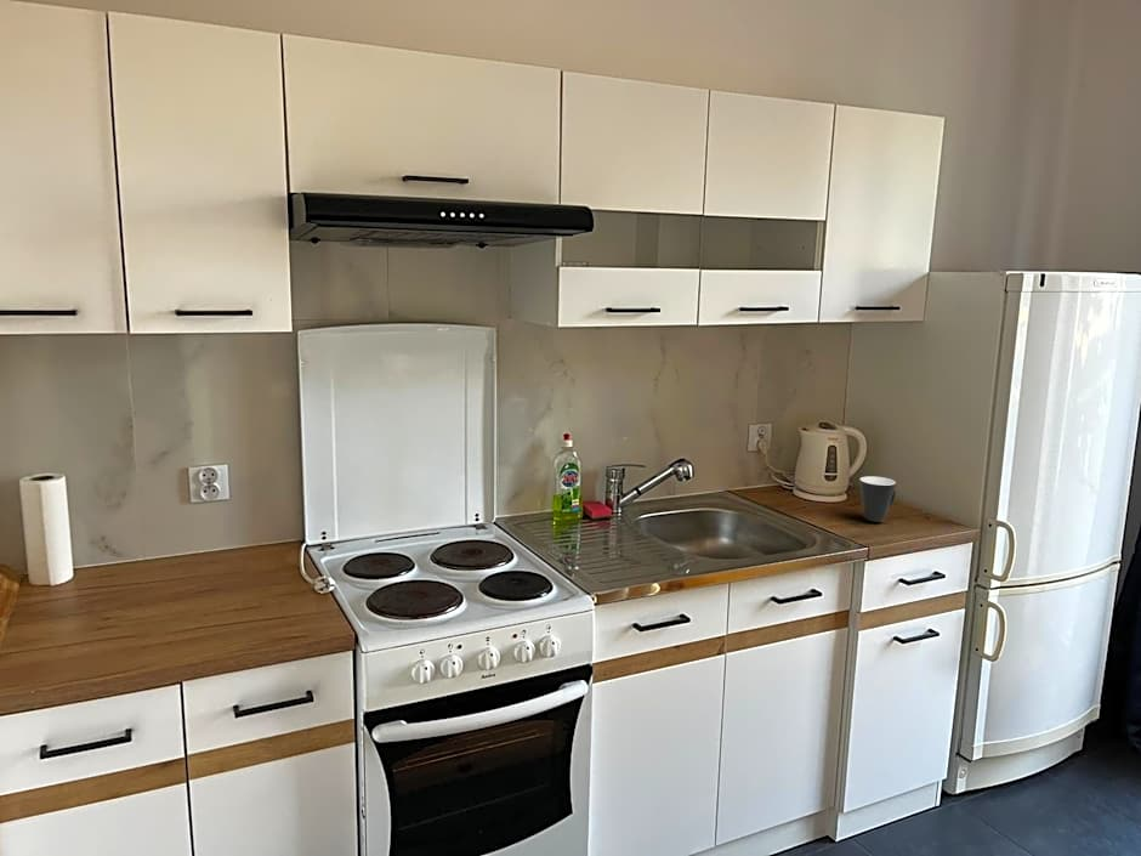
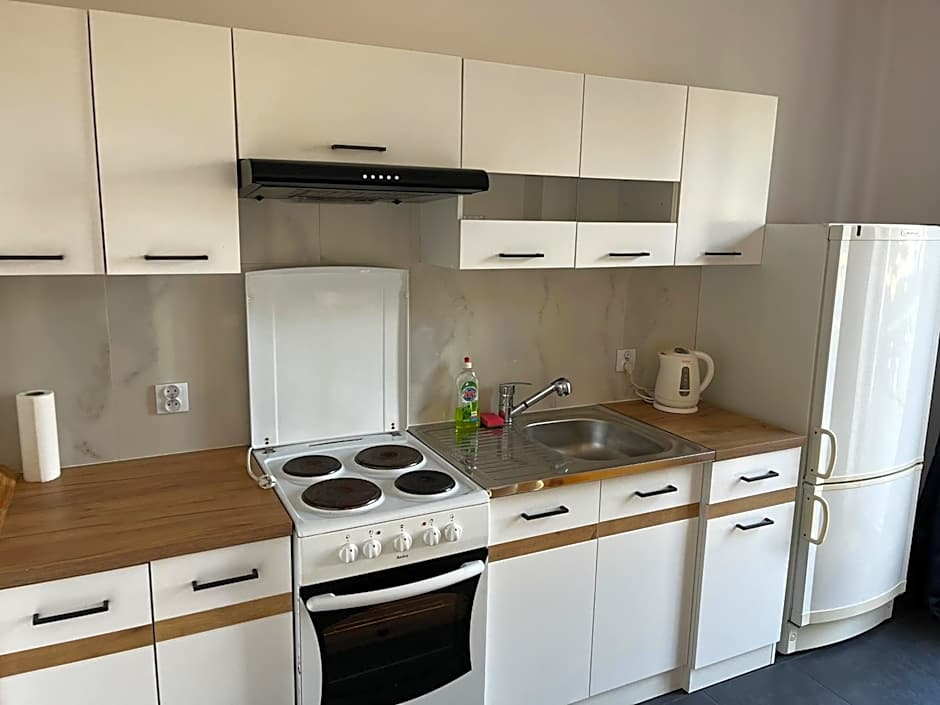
- mug (879, 500)
